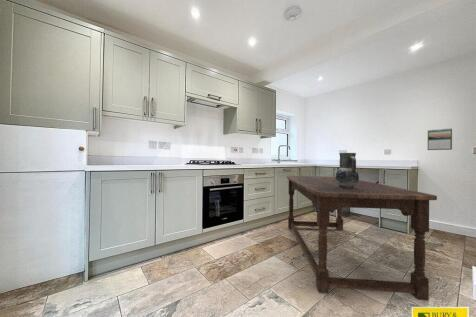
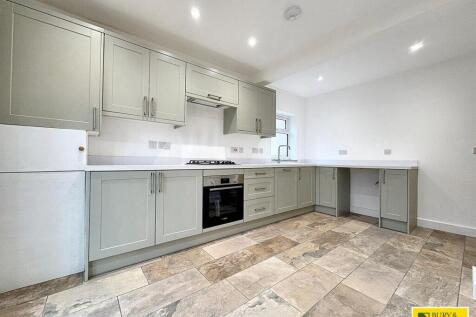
- dining table (336, 218)
- ceramic jug (346, 169)
- calendar (439, 139)
